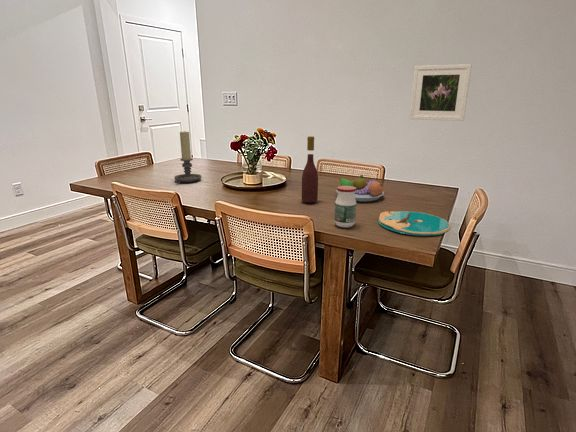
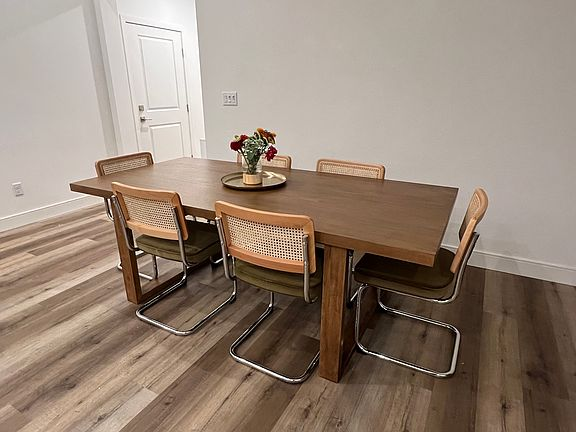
- candle holder (184, 156)
- jar (345, 206)
- fruit bowl (359, 186)
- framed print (439, 93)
- wine bottle (310, 170)
- plate (414, 217)
